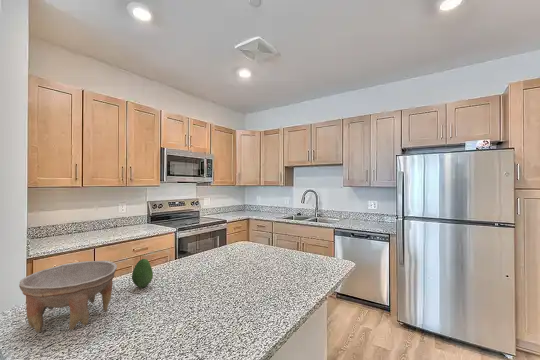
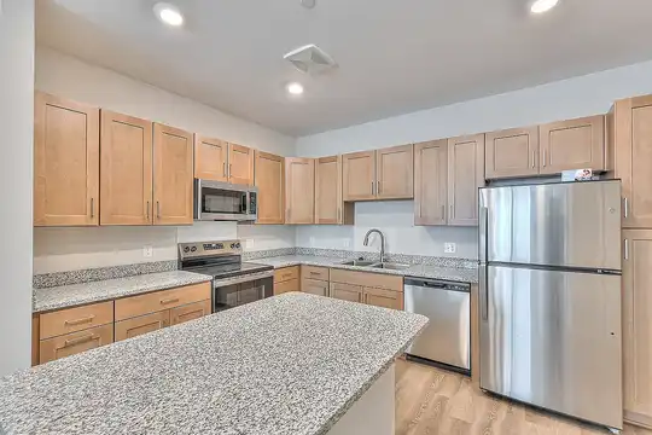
- bowl (72, 294)
- fruit (142, 272)
